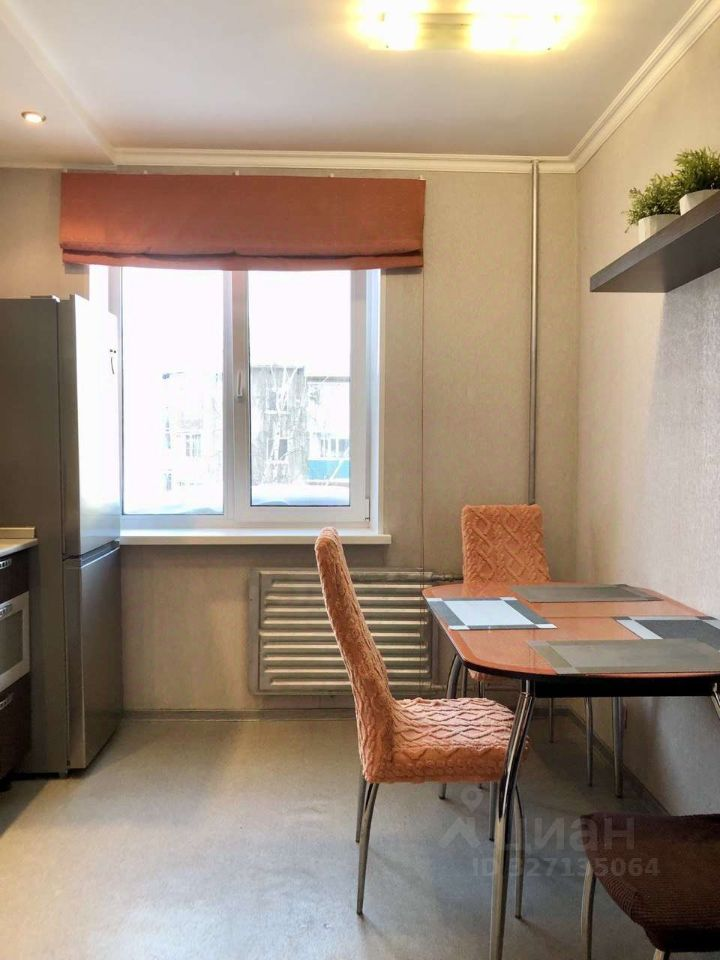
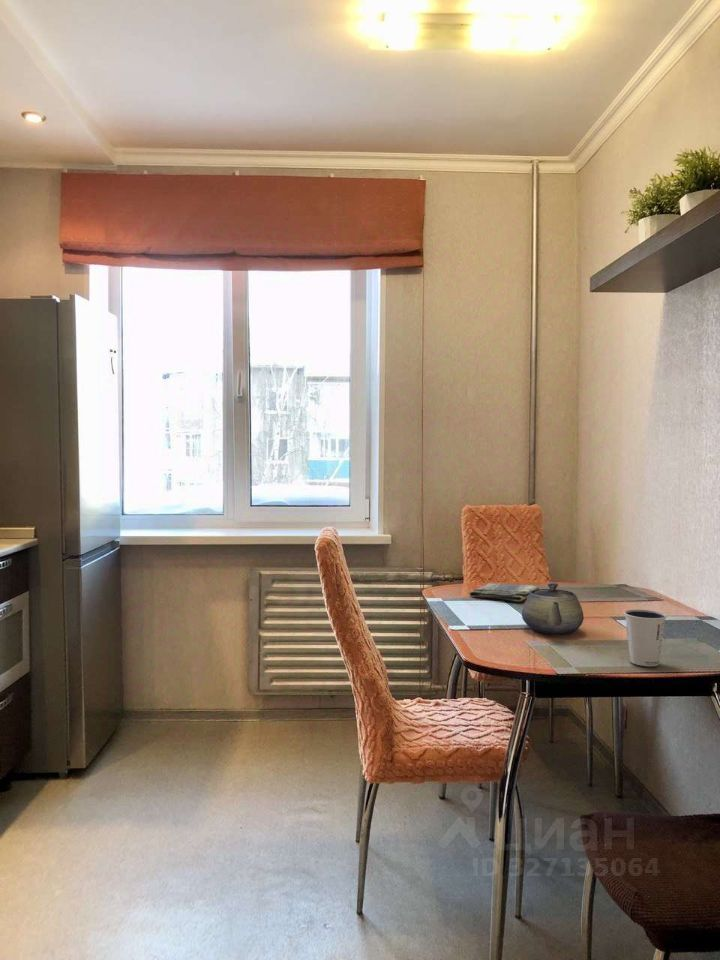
+ teapot (552, 607)
+ dish towel (504, 590)
+ dixie cup (644, 638)
